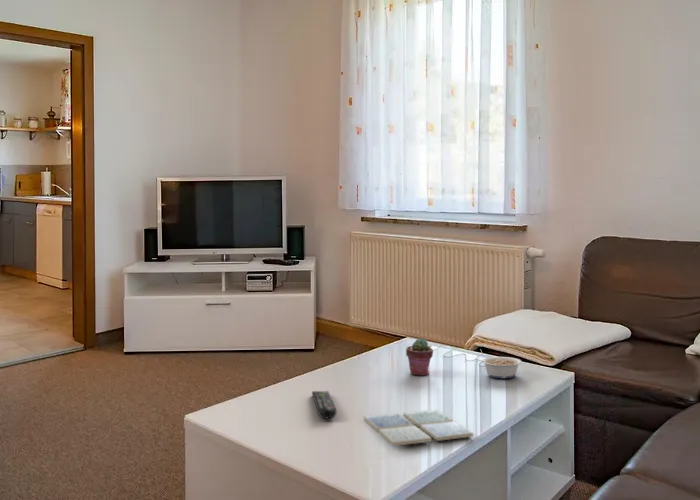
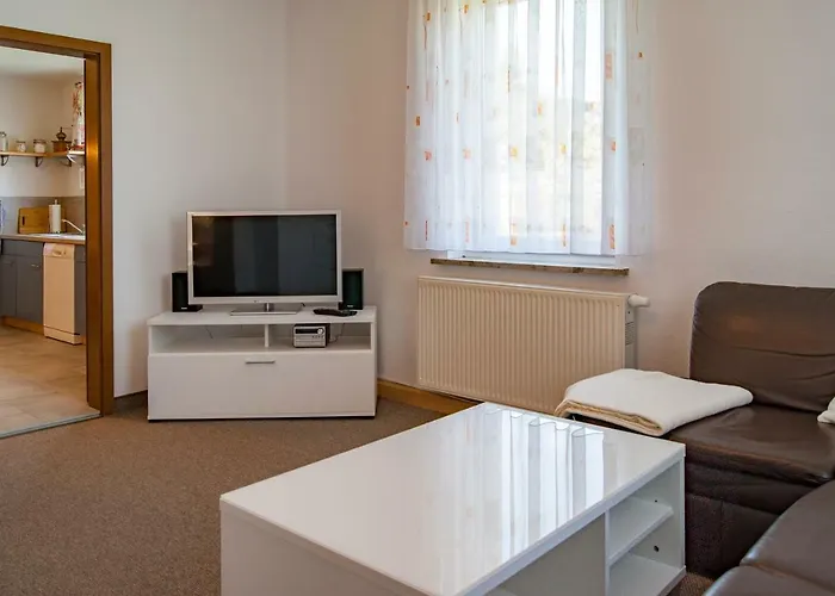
- legume (500, 366)
- drink coaster (416, 425)
- potted succulent (419, 355)
- remote control (323, 403)
